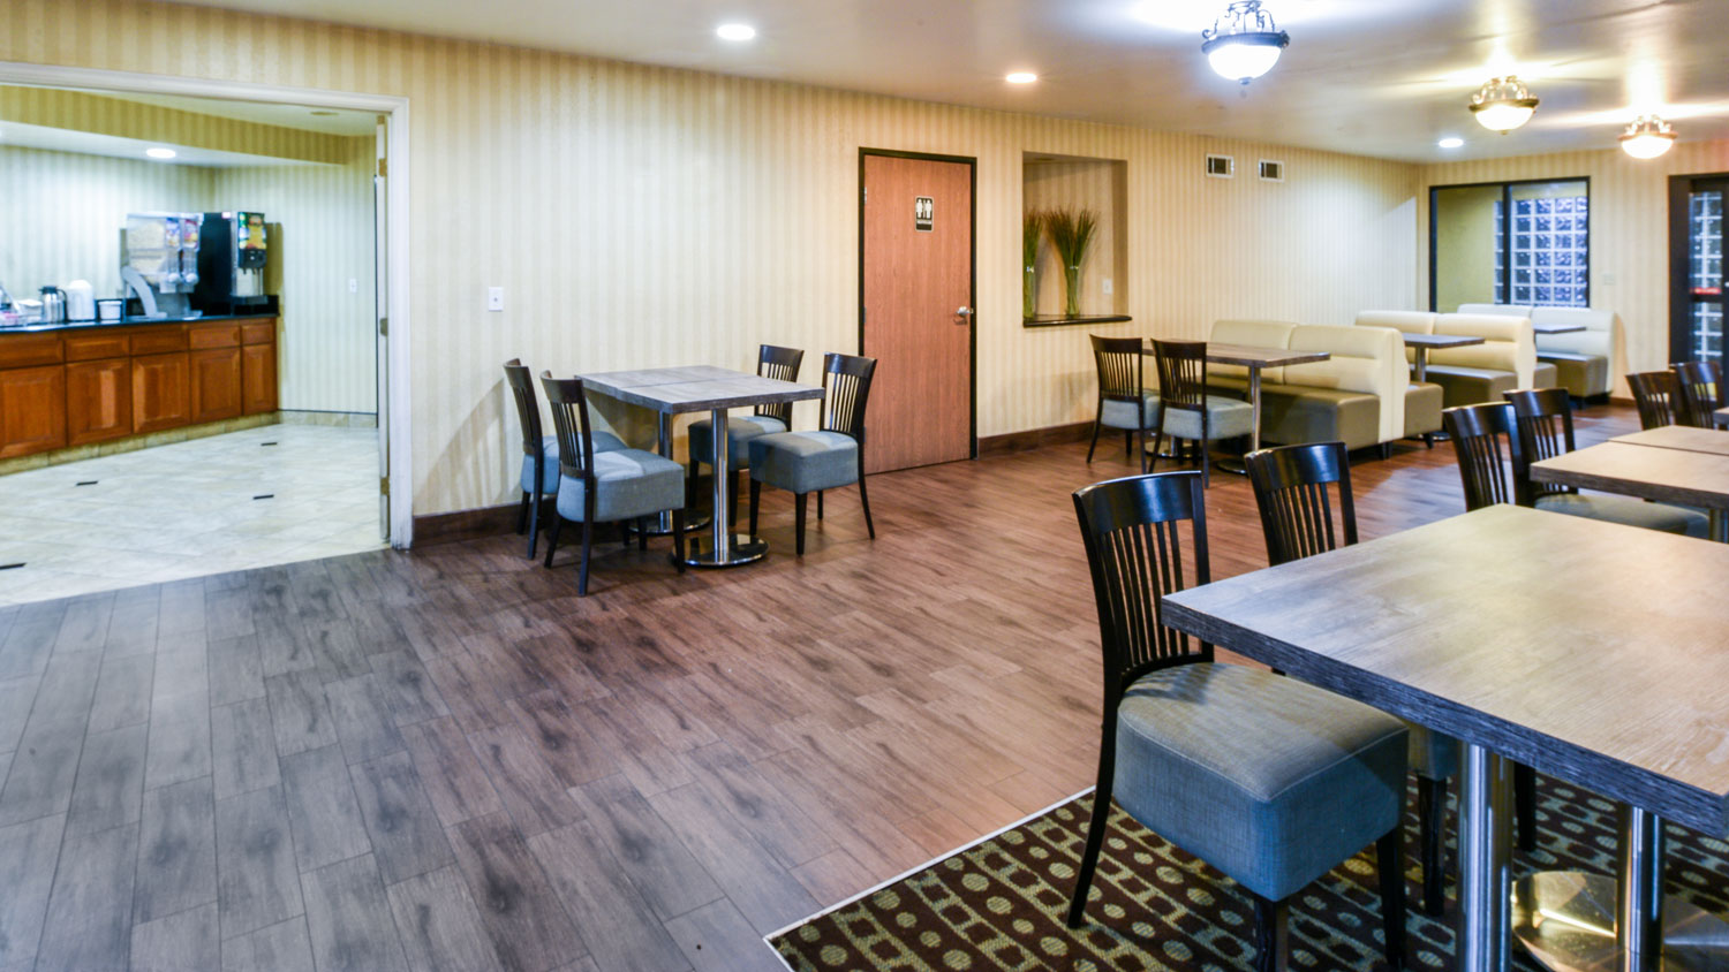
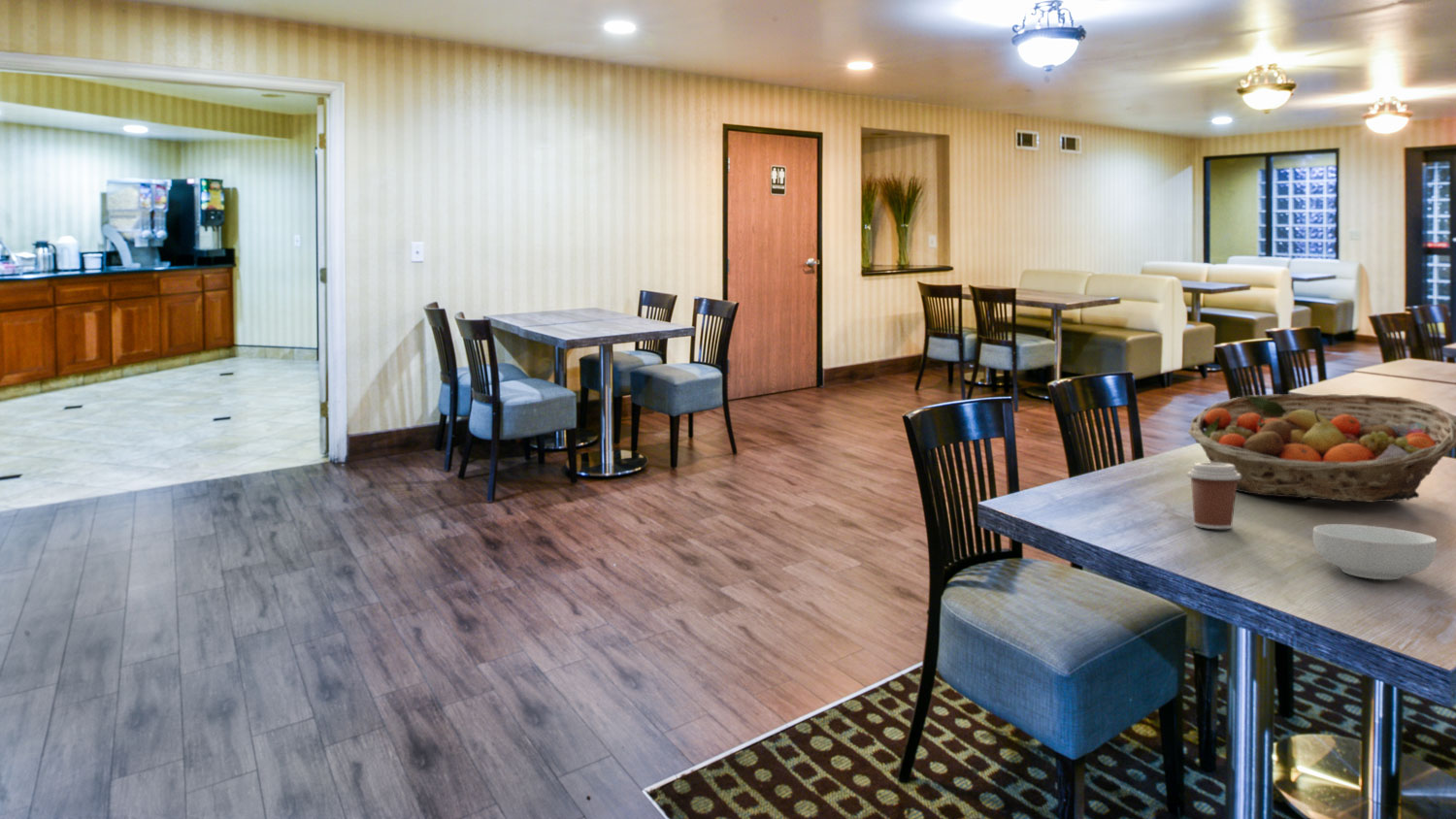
+ cereal bowl (1373, 553)
+ fruit basket (1315, 443)
+ coffee cup (1213, 495)
